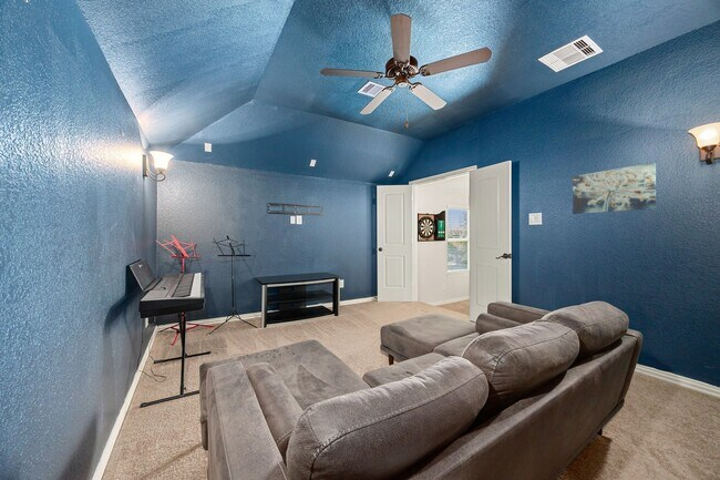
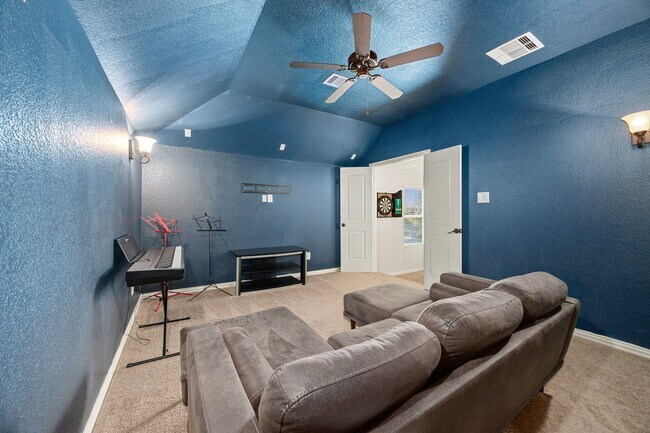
- wall art (610, 191)
